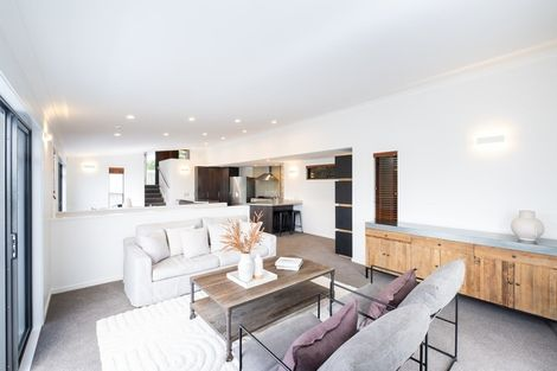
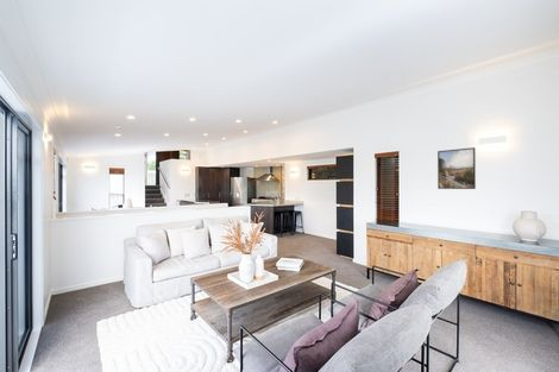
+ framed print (456, 169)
